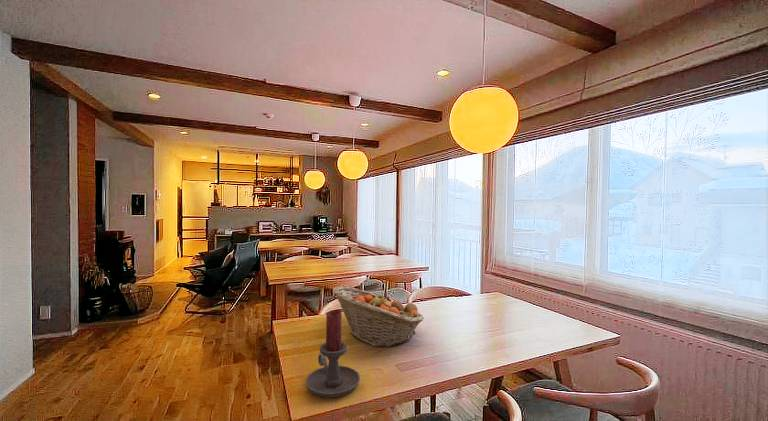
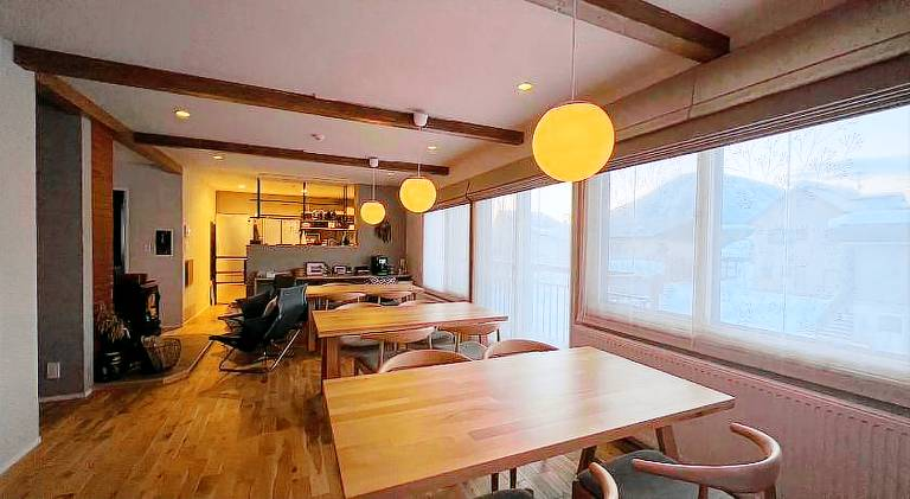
- candle holder (330, 344)
- fruit basket (376, 310)
